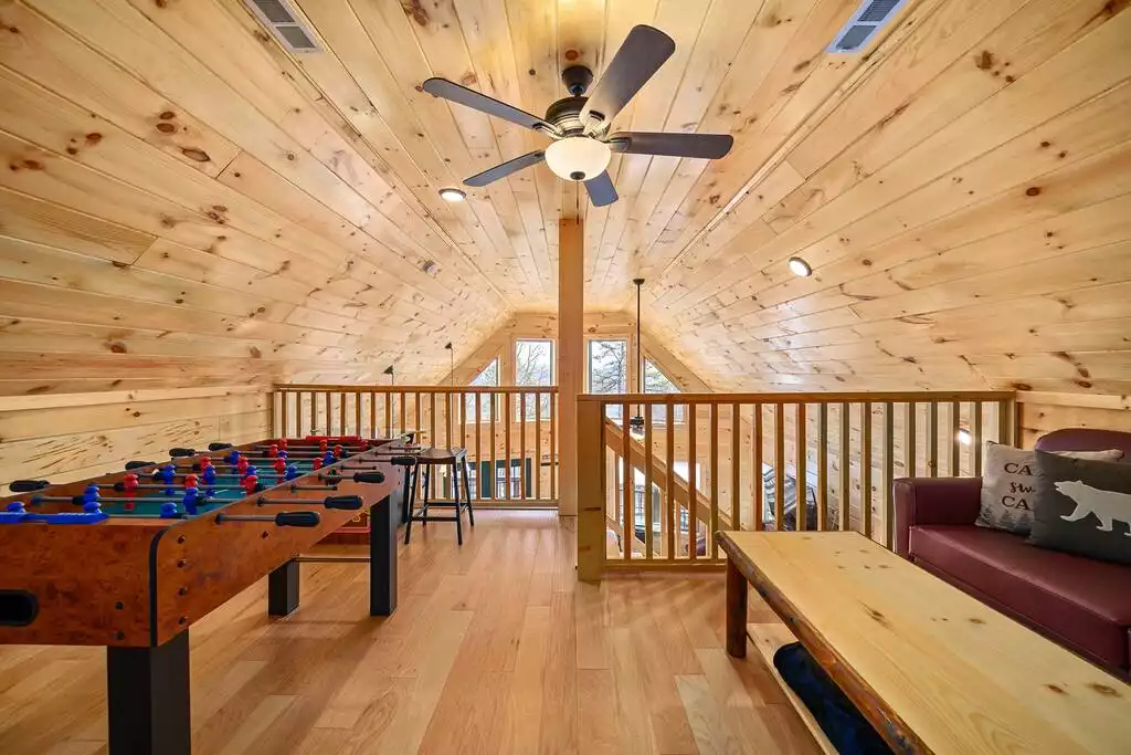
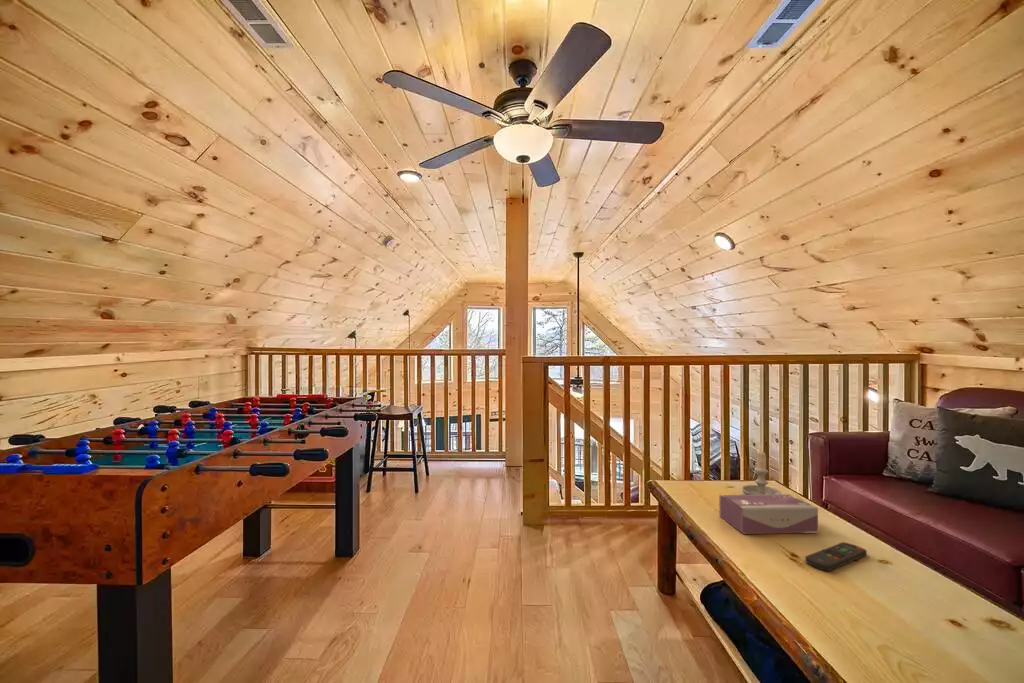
+ tissue box (766, 512)
+ candle (761, 473)
+ remote control (836, 555)
